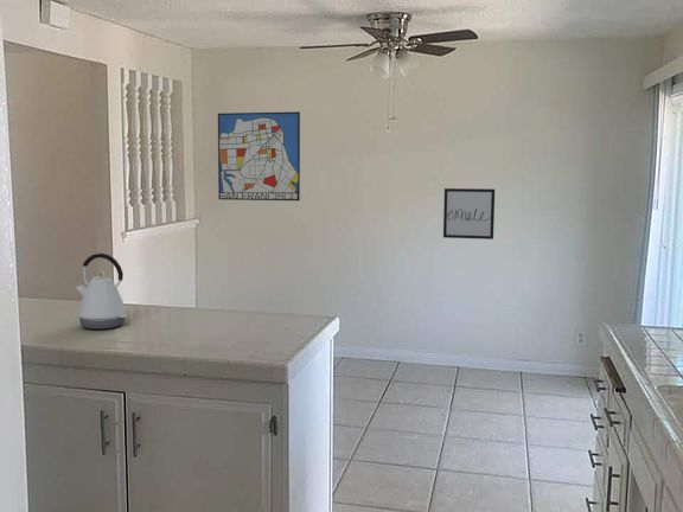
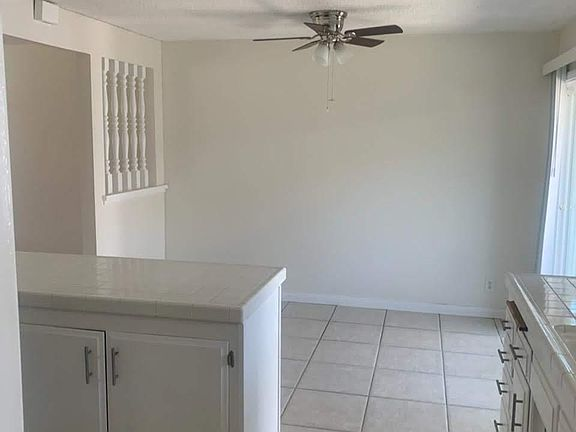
- kettle (100, 289)
- wall art (257, 156)
- wall art (468, 213)
